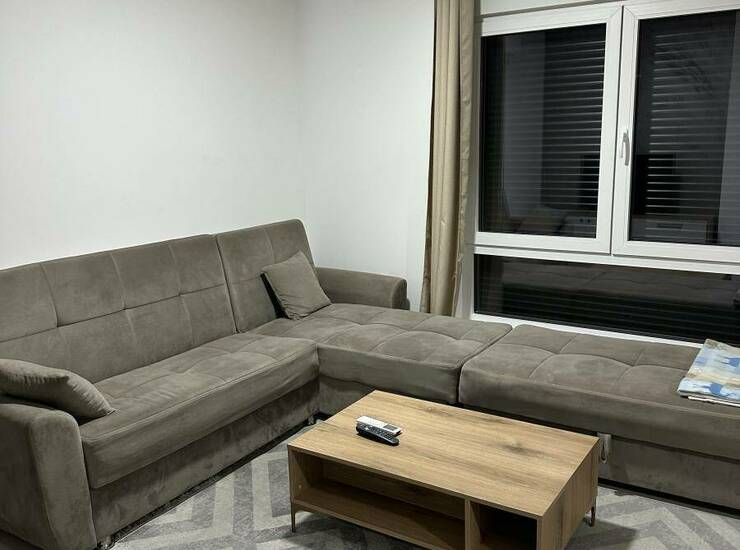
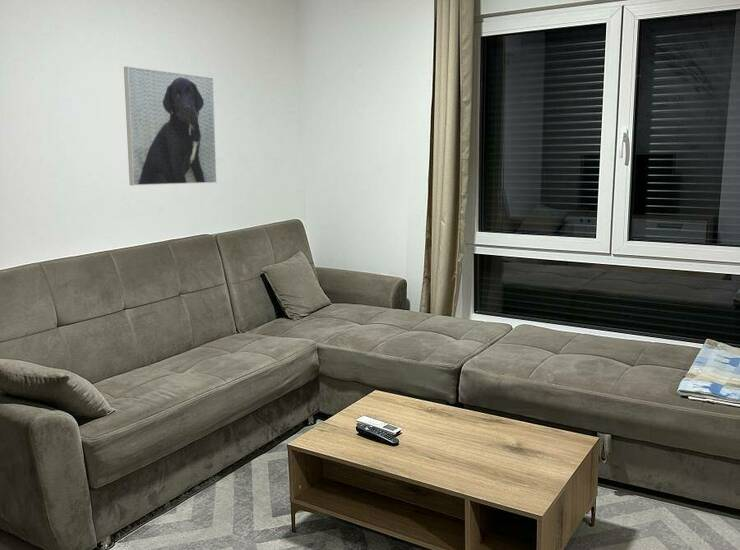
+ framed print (173, 128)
